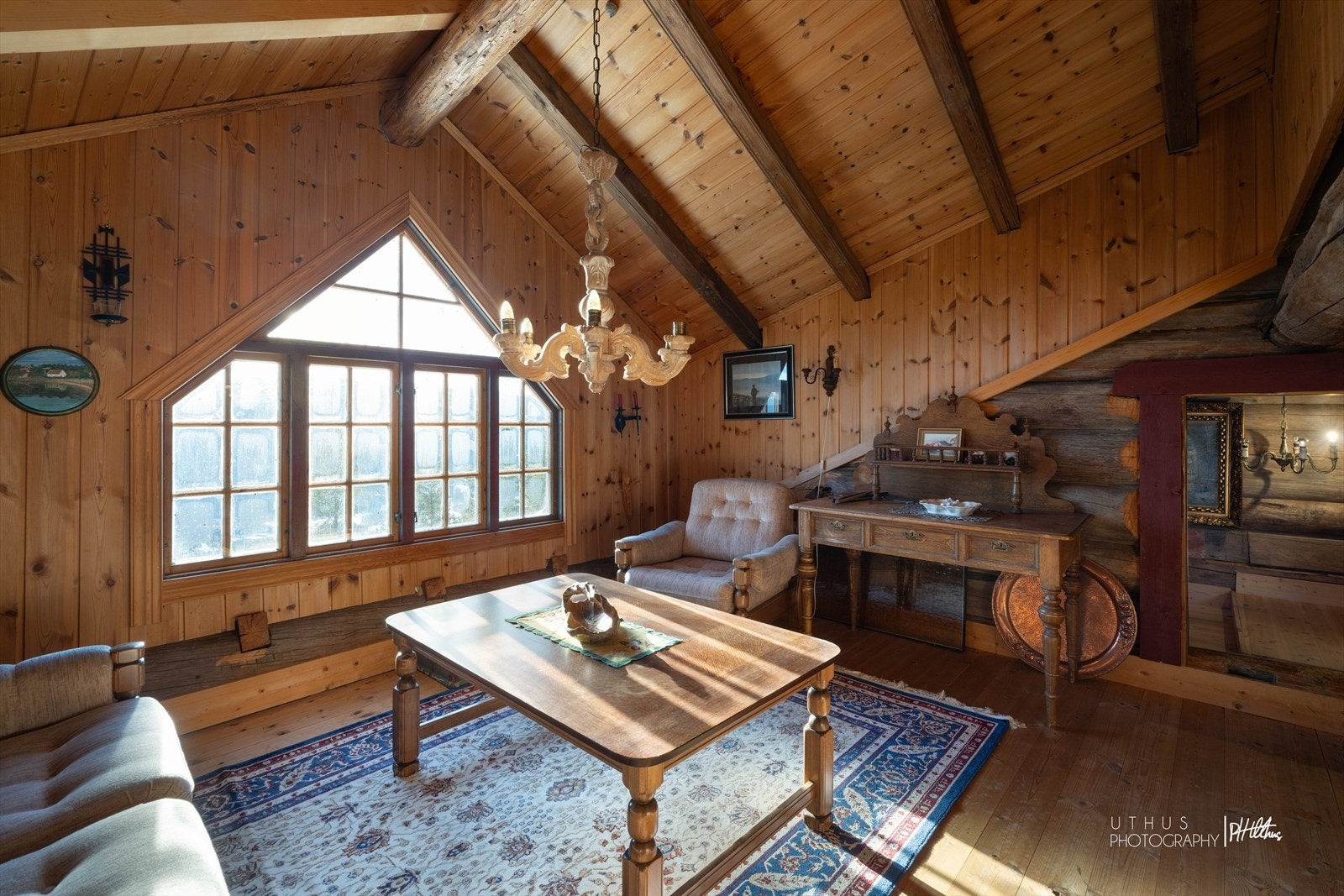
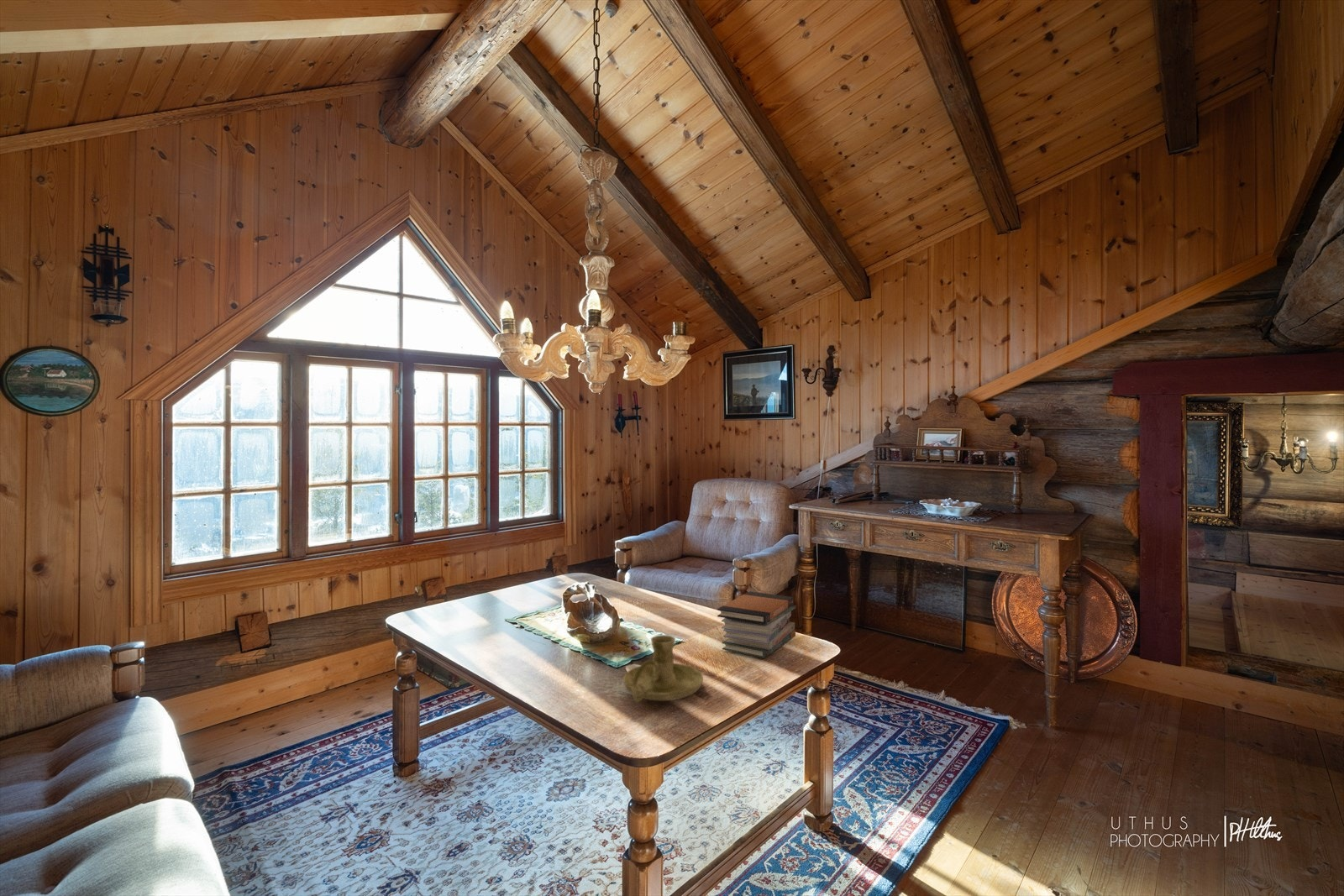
+ book stack (758, 622)
+ candle holder (659, 668)
